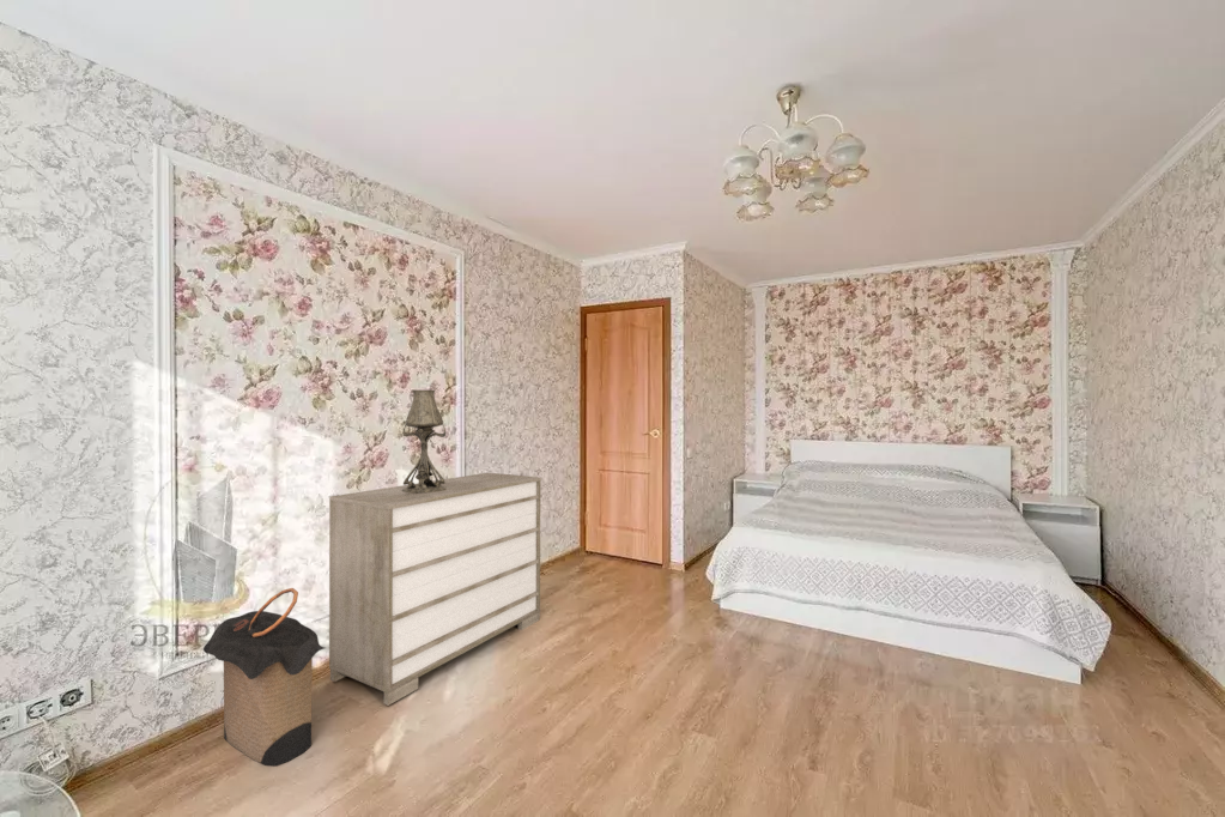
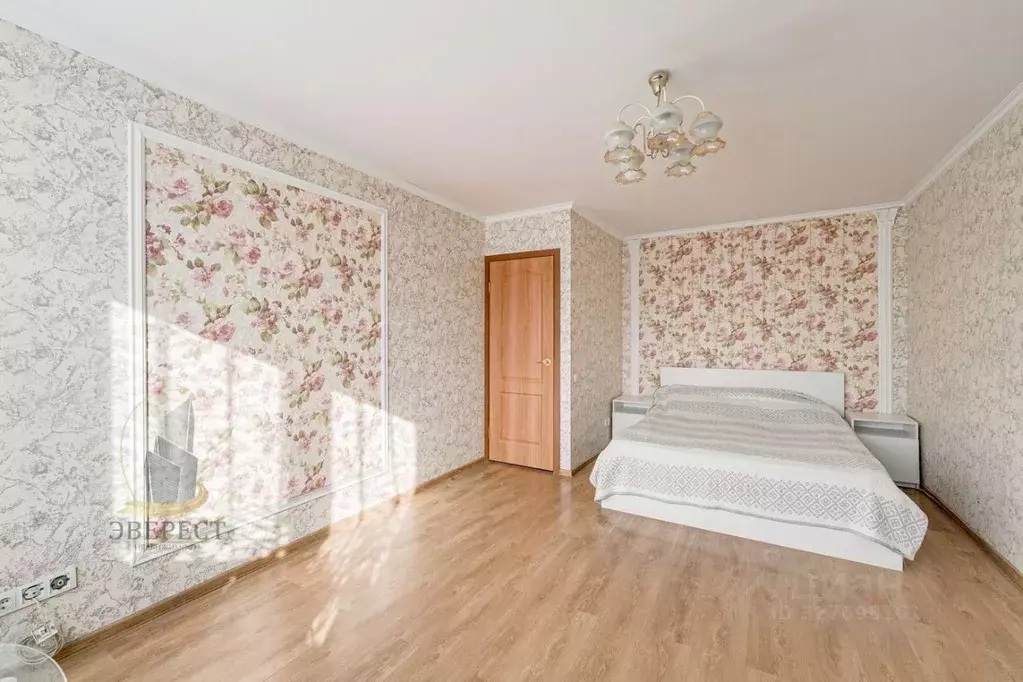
- dresser (448, 565)
- laundry hamper (262, 665)
- table lamp (424, 438)
